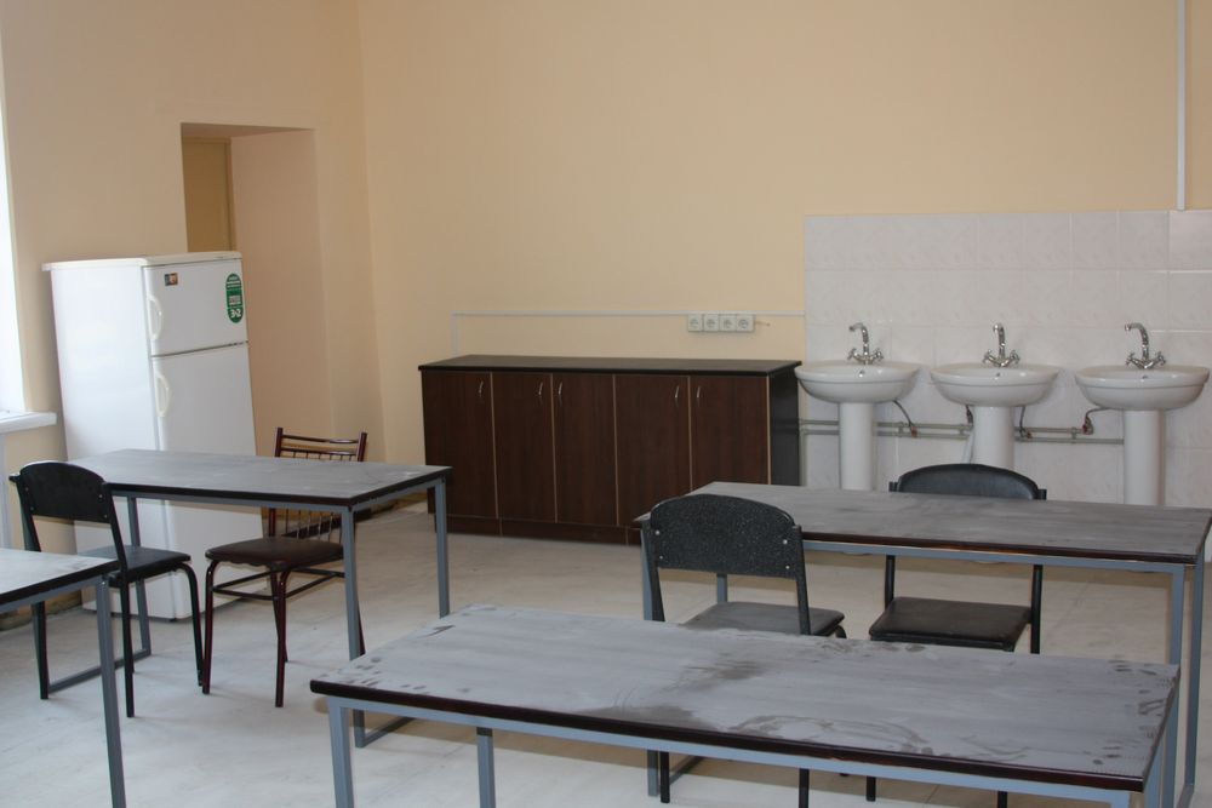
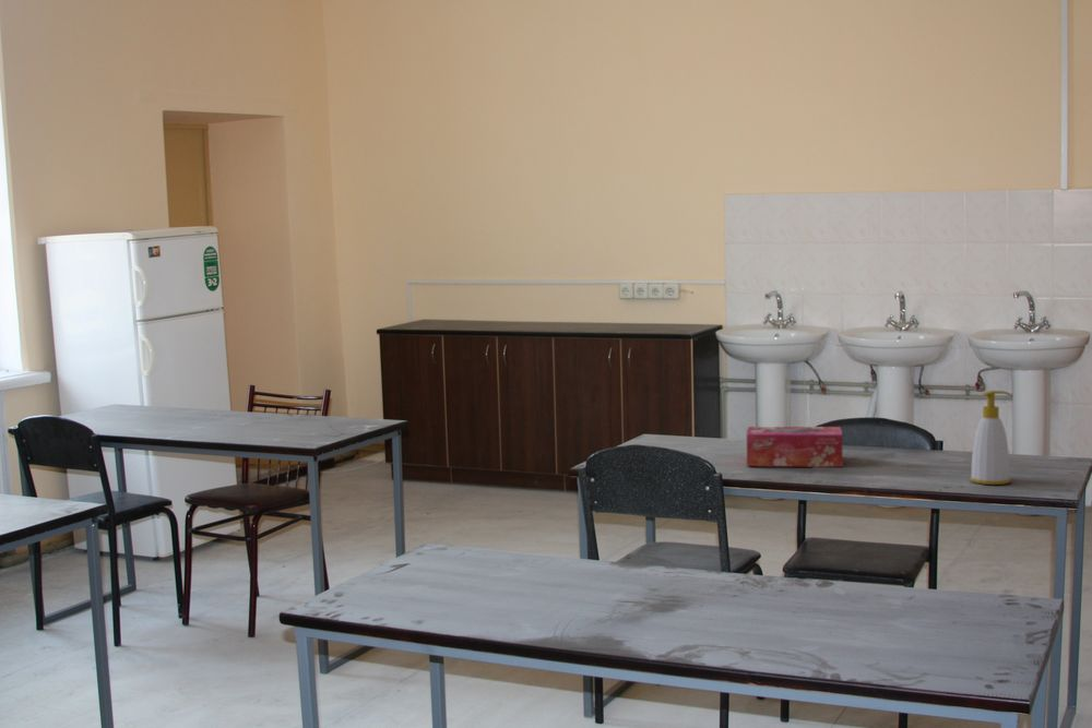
+ tissue box (794, 445)
+ soap bottle (990, 437)
